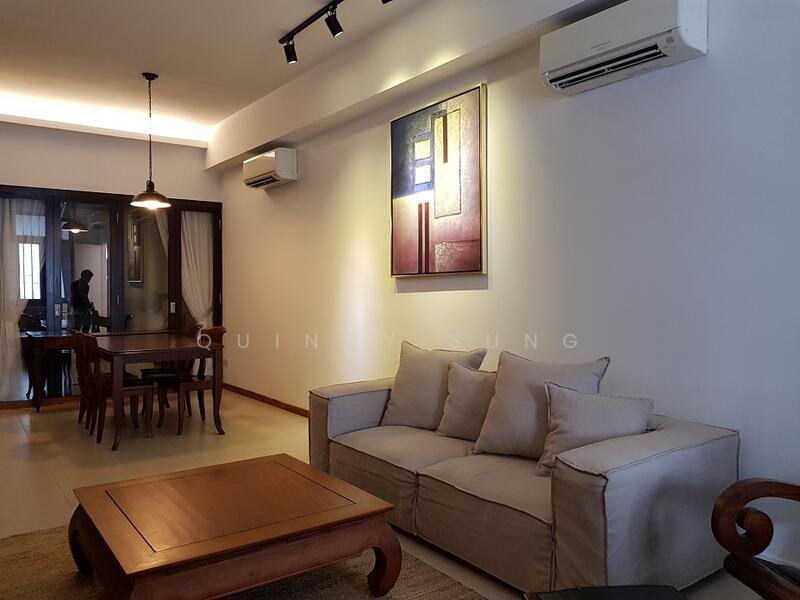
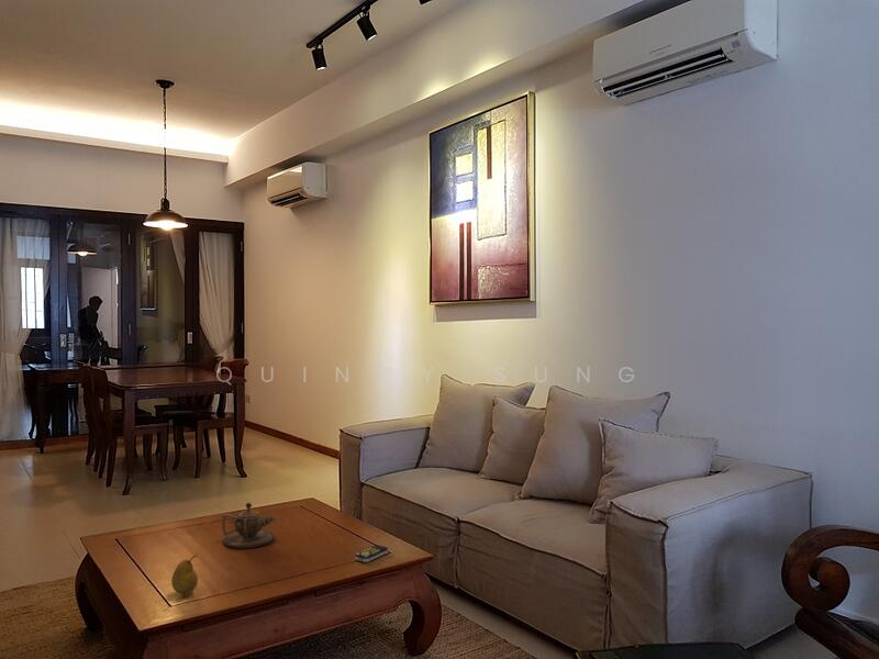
+ remote control (371, 552)
+ fruit (185, 573)
+ teapot (248, 521)
